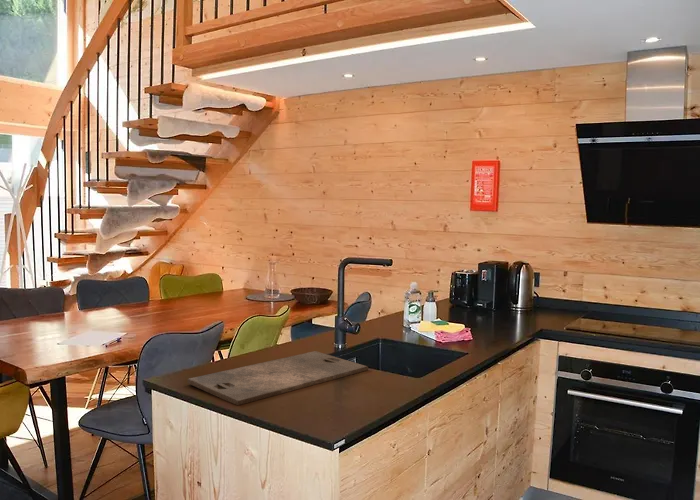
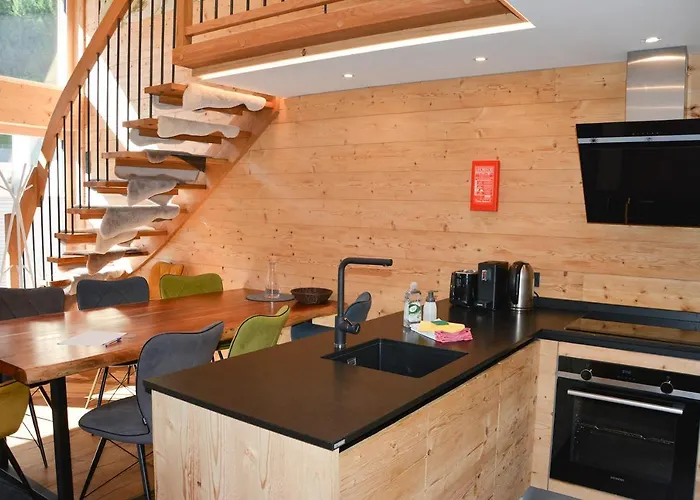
- cutting board (282, 374)
